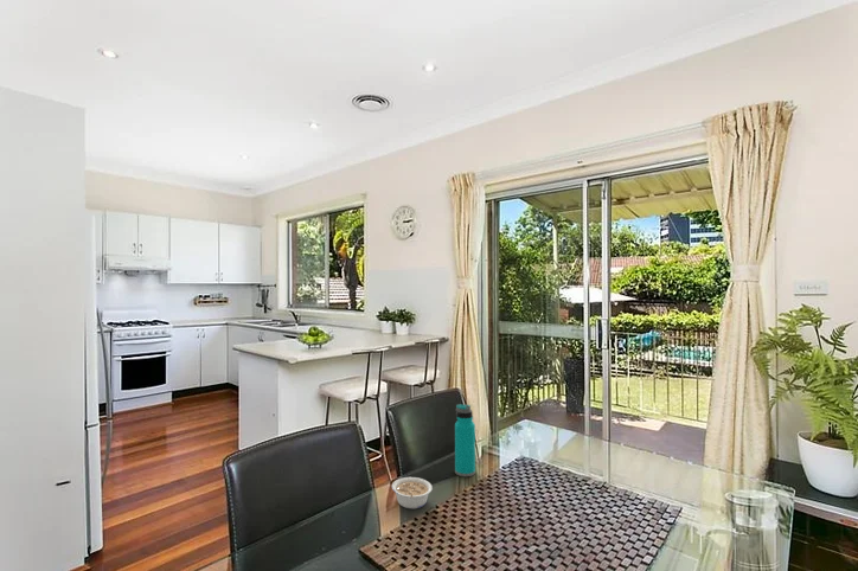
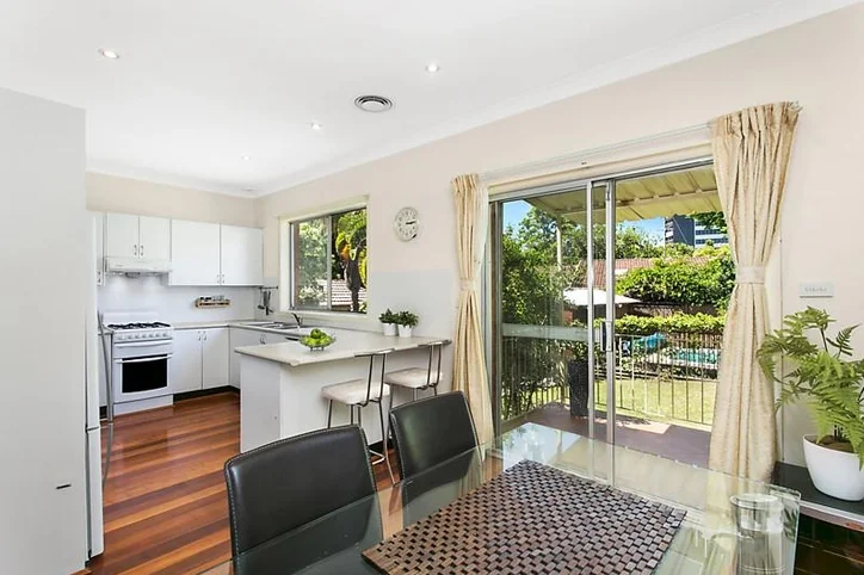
- legume (412, 493)
- water bottle (465, 438)
